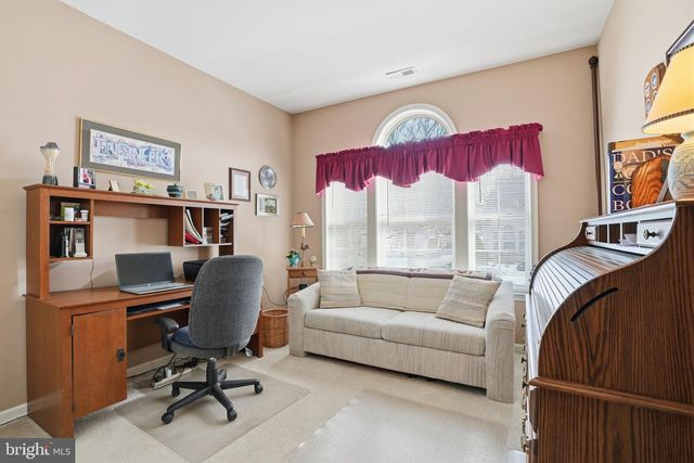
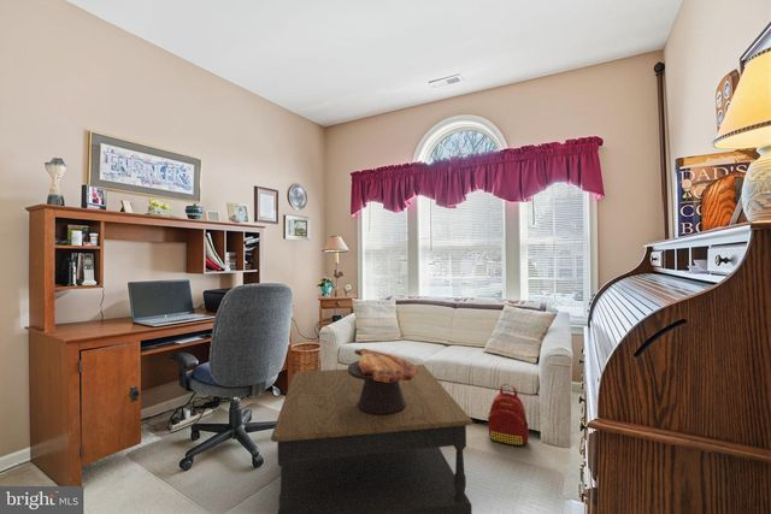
+ coffee table (366, 432)
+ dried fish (381, 380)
+ backpack (506, 413)
